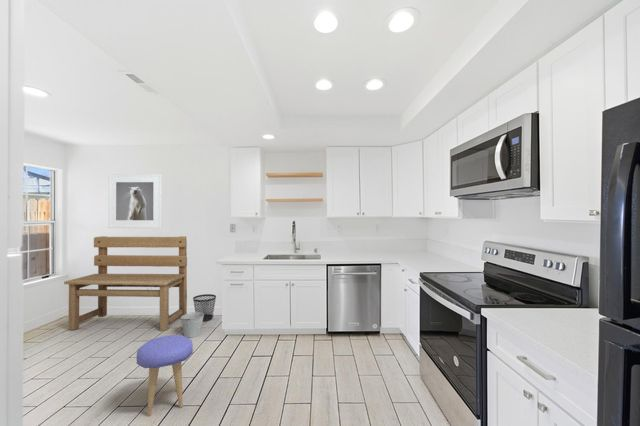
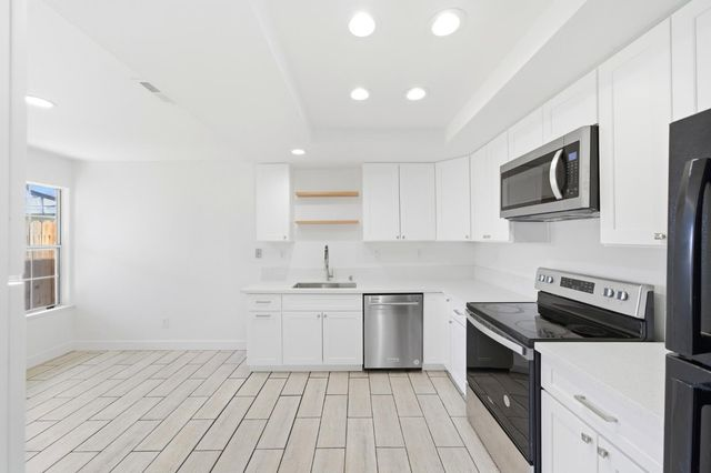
- wastebasket (204, 308)
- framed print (134, 201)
- bench (130, 280)
- stool (163, 366)
- bucket (192, 322)
